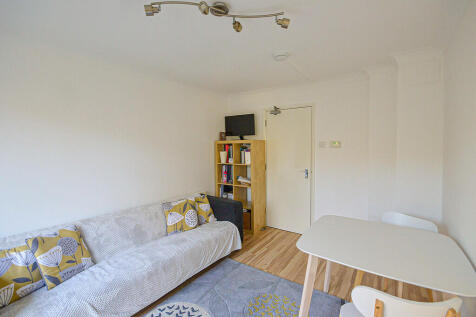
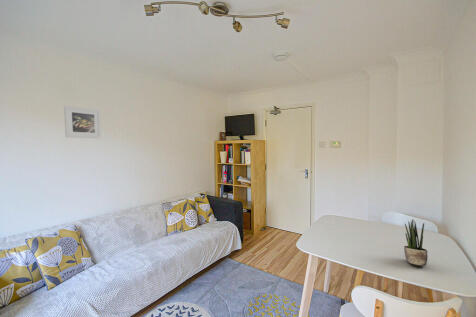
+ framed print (83, 122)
+ potted plant (414, 240)
